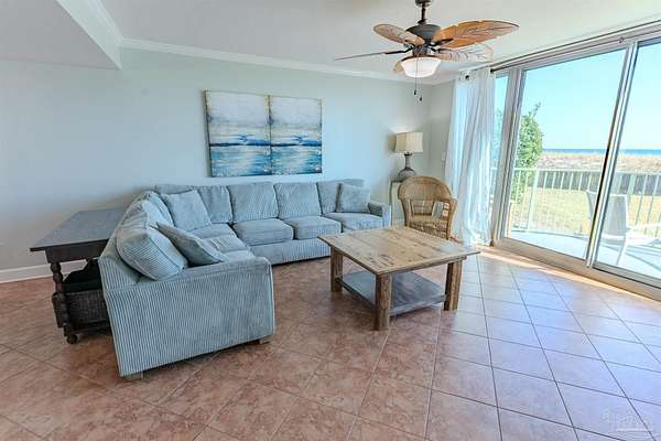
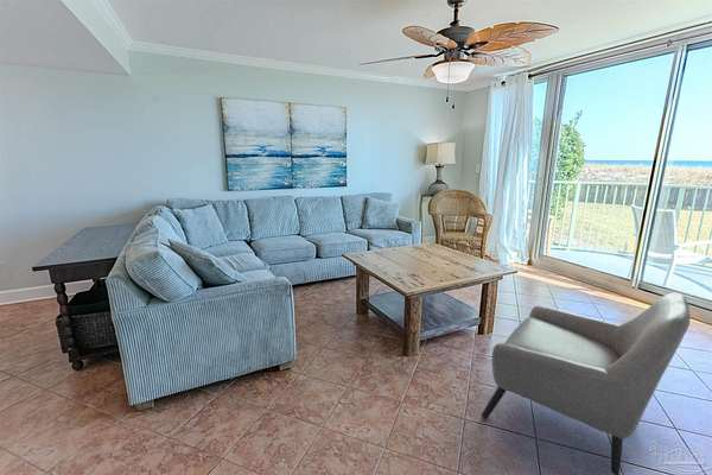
+ armchair (574, 356)
